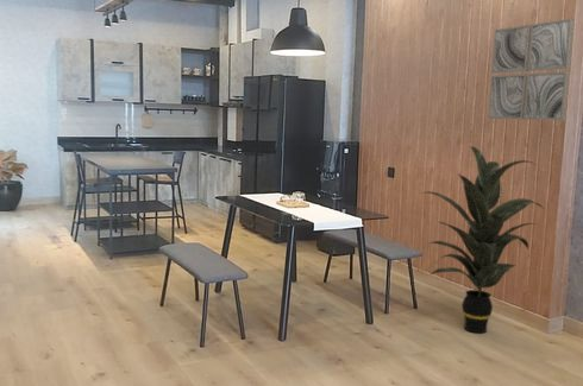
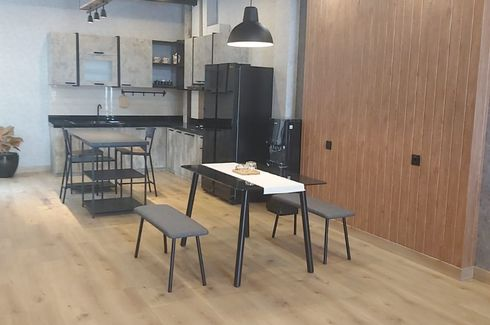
- wall art (527, 74)
- indoor plant (481, 239)
